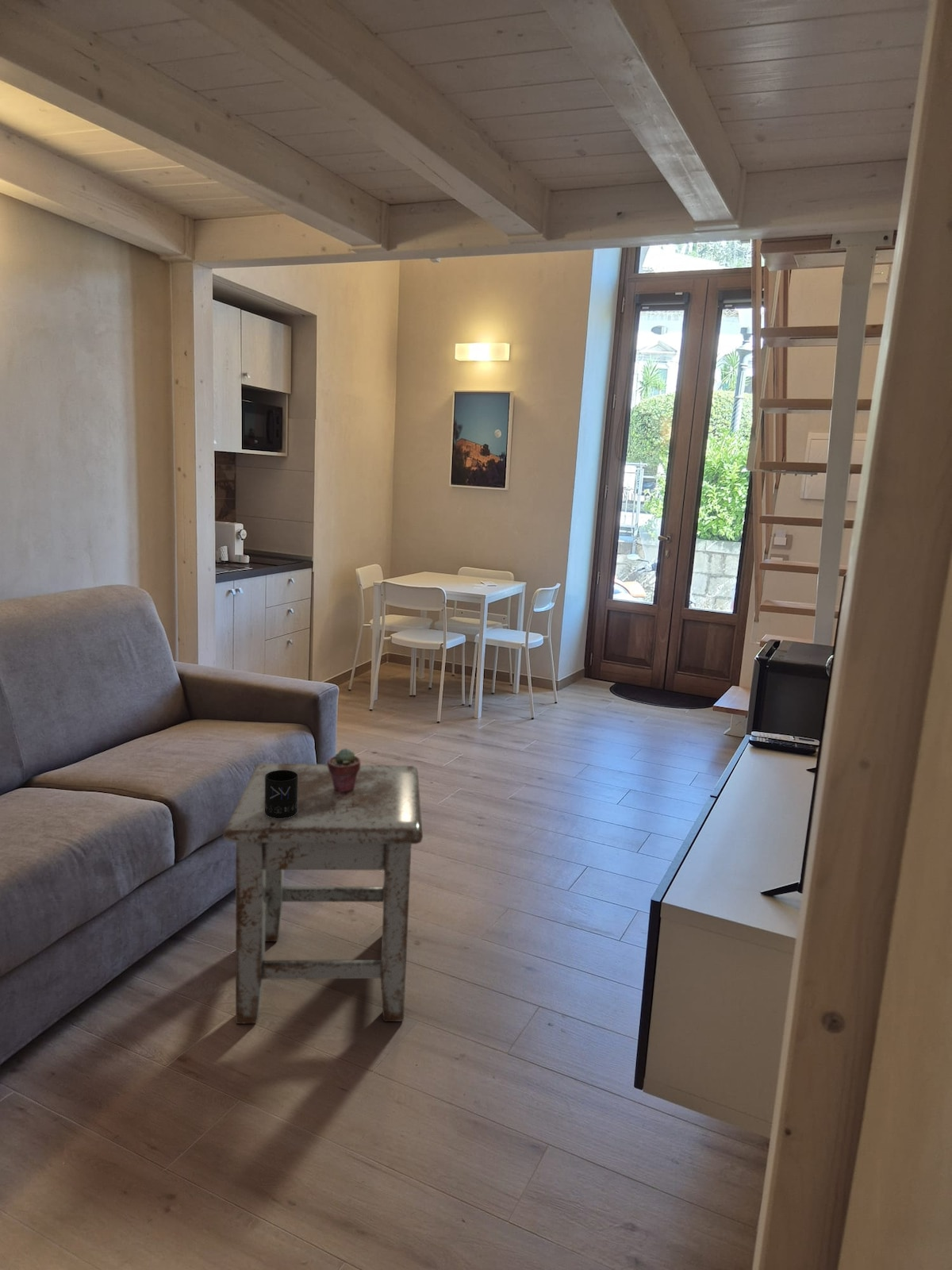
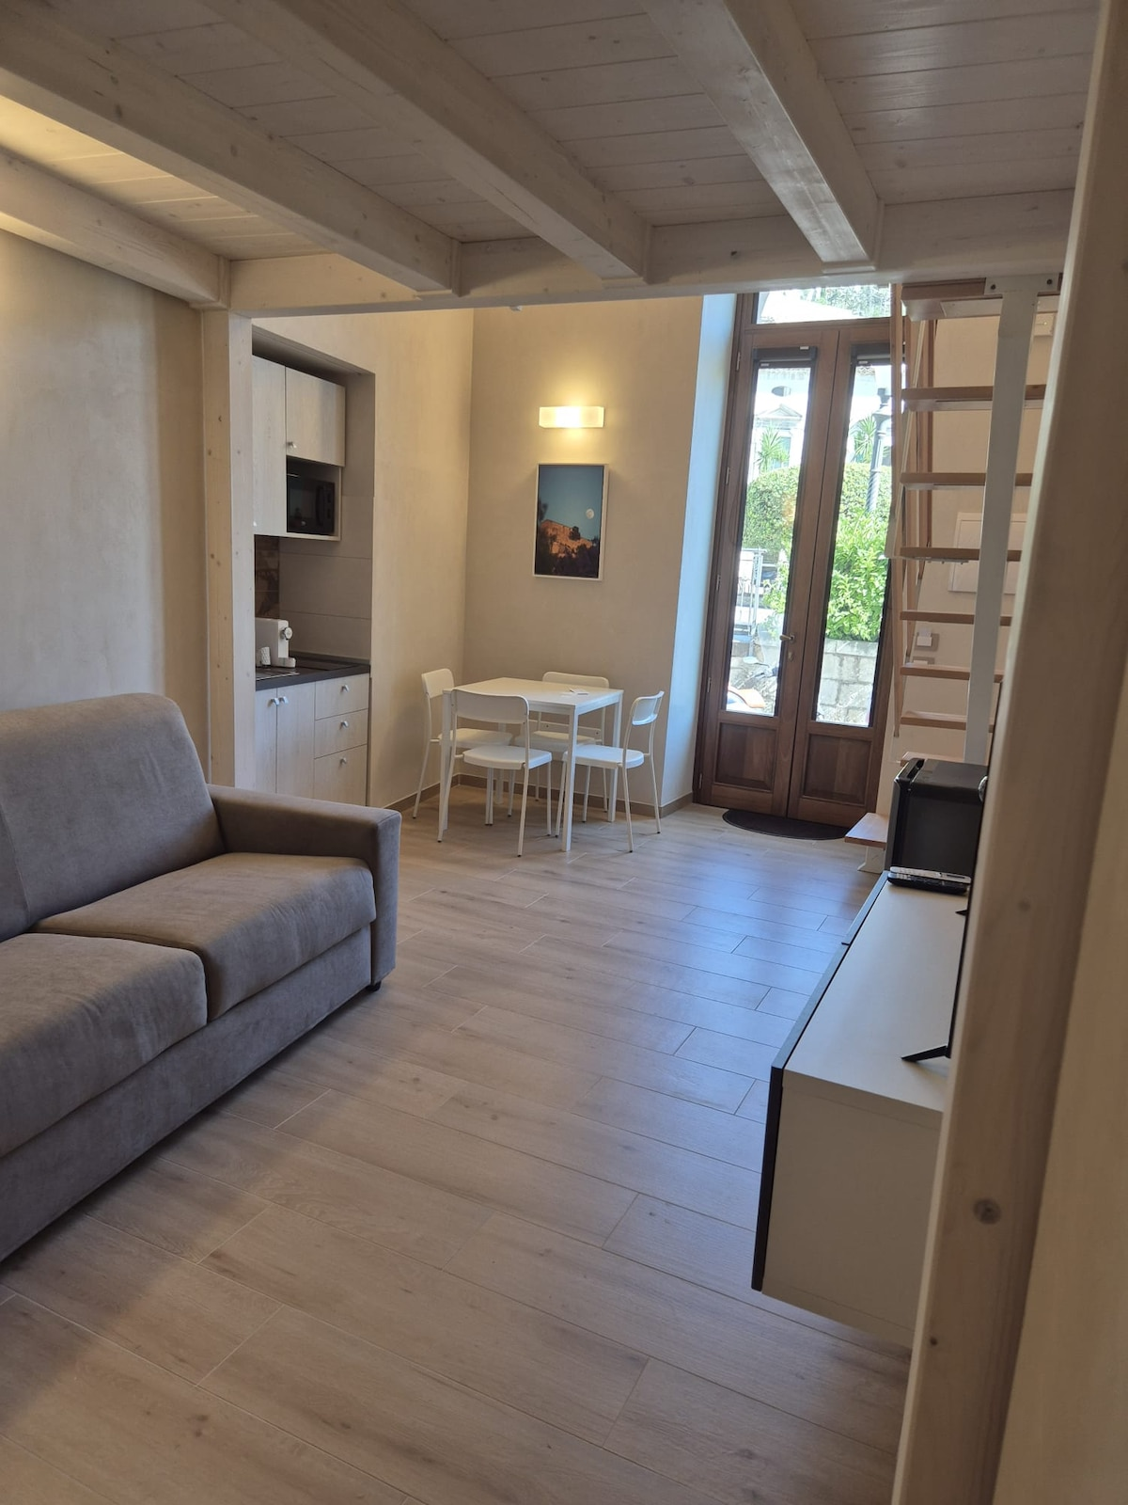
- potted succulent (344, 768)
- stool (329, 887)
- mug (282, 791)
